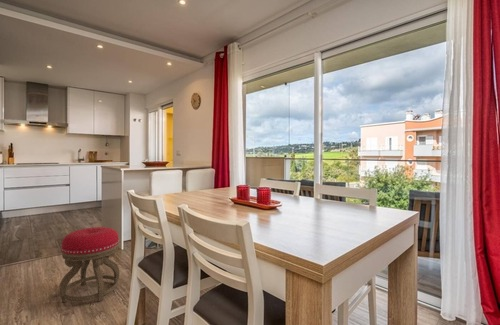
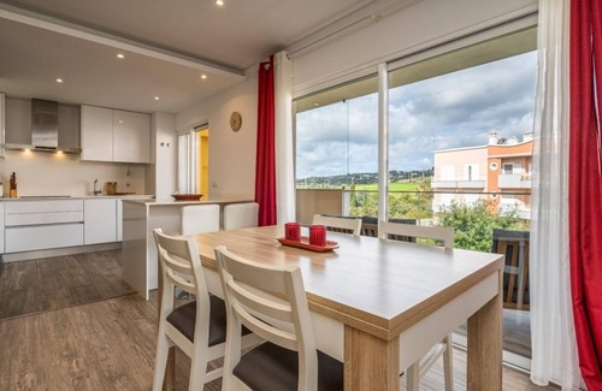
- stool (92, 261)
